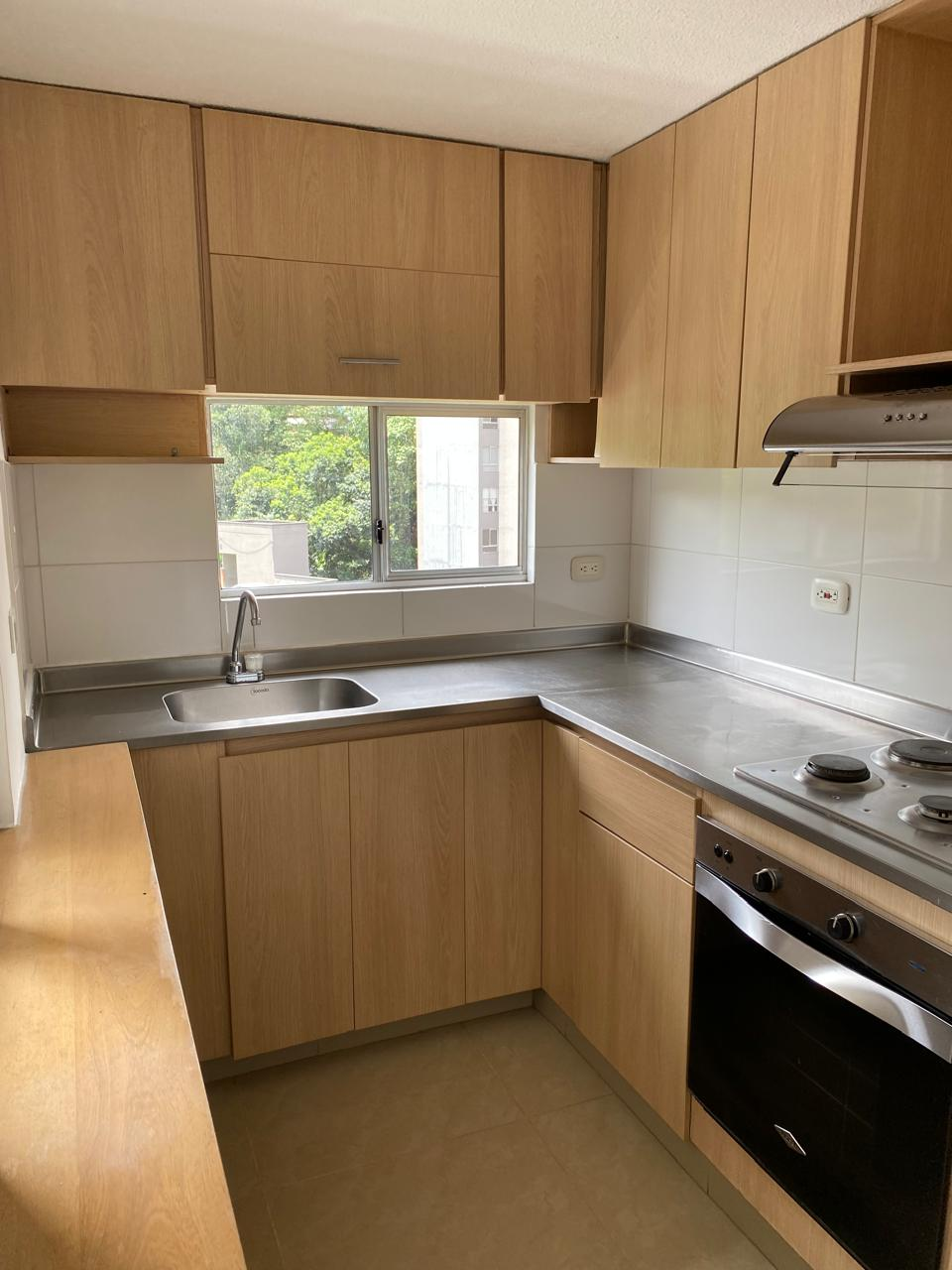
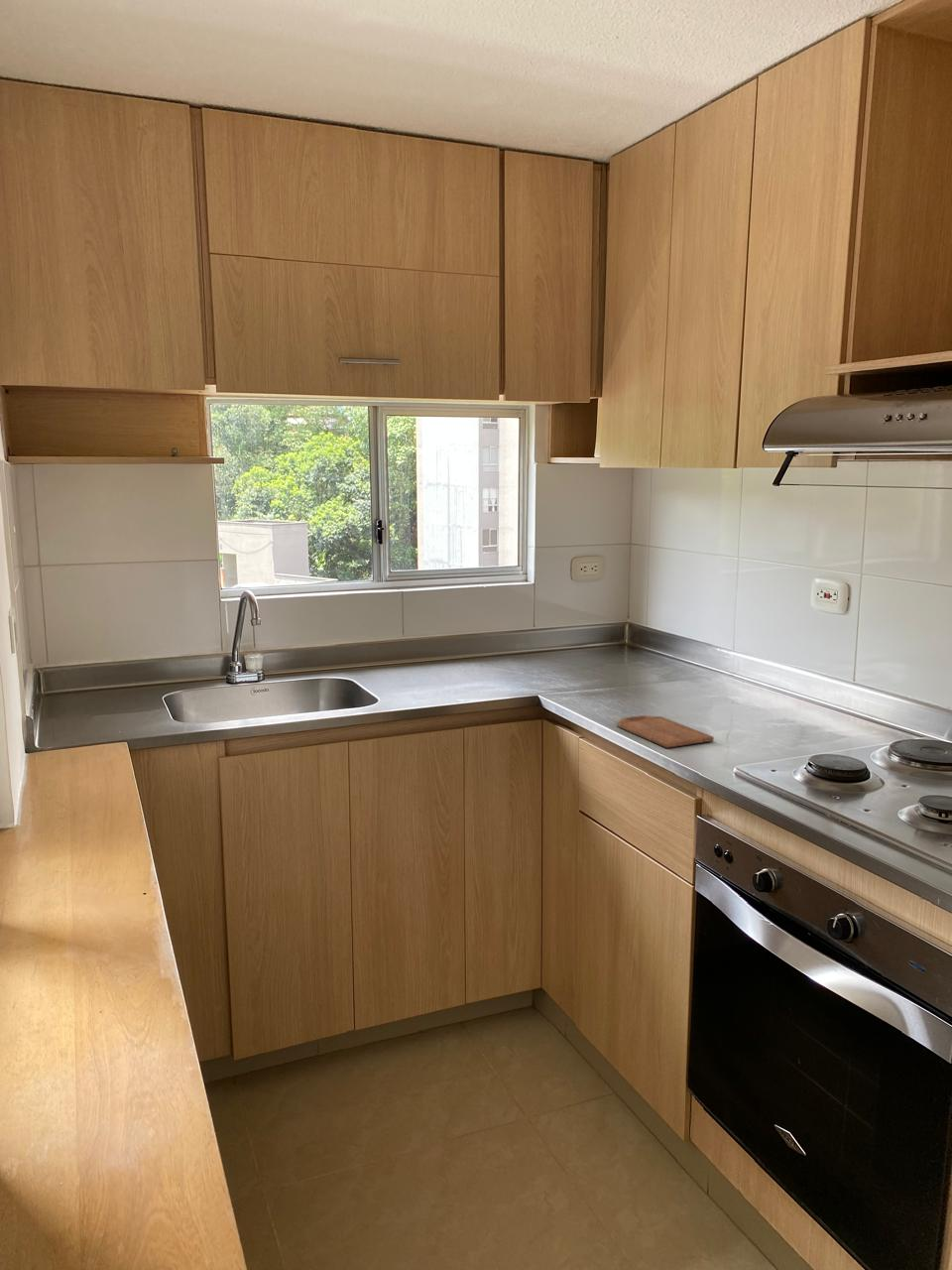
+ cutting board (659, 729)
